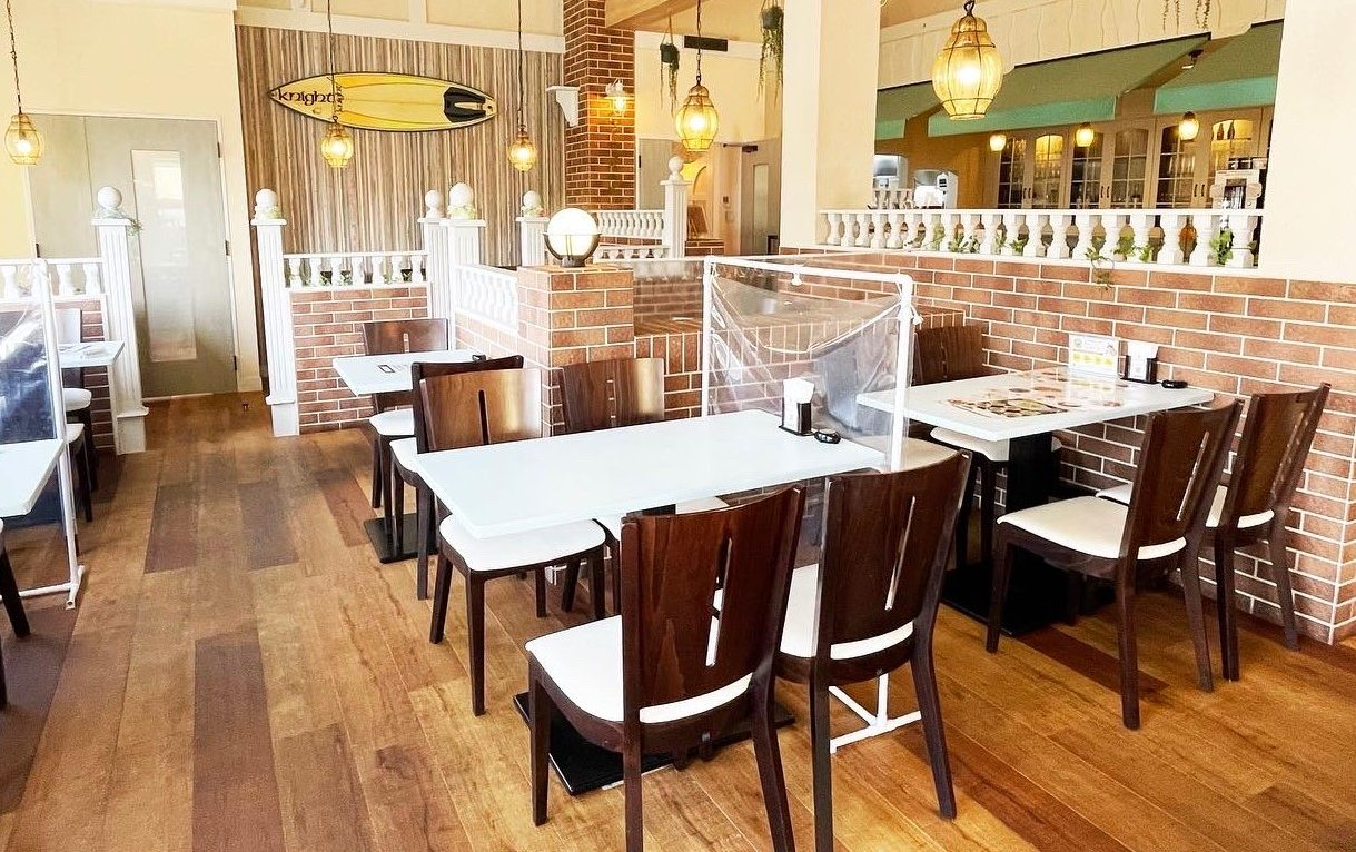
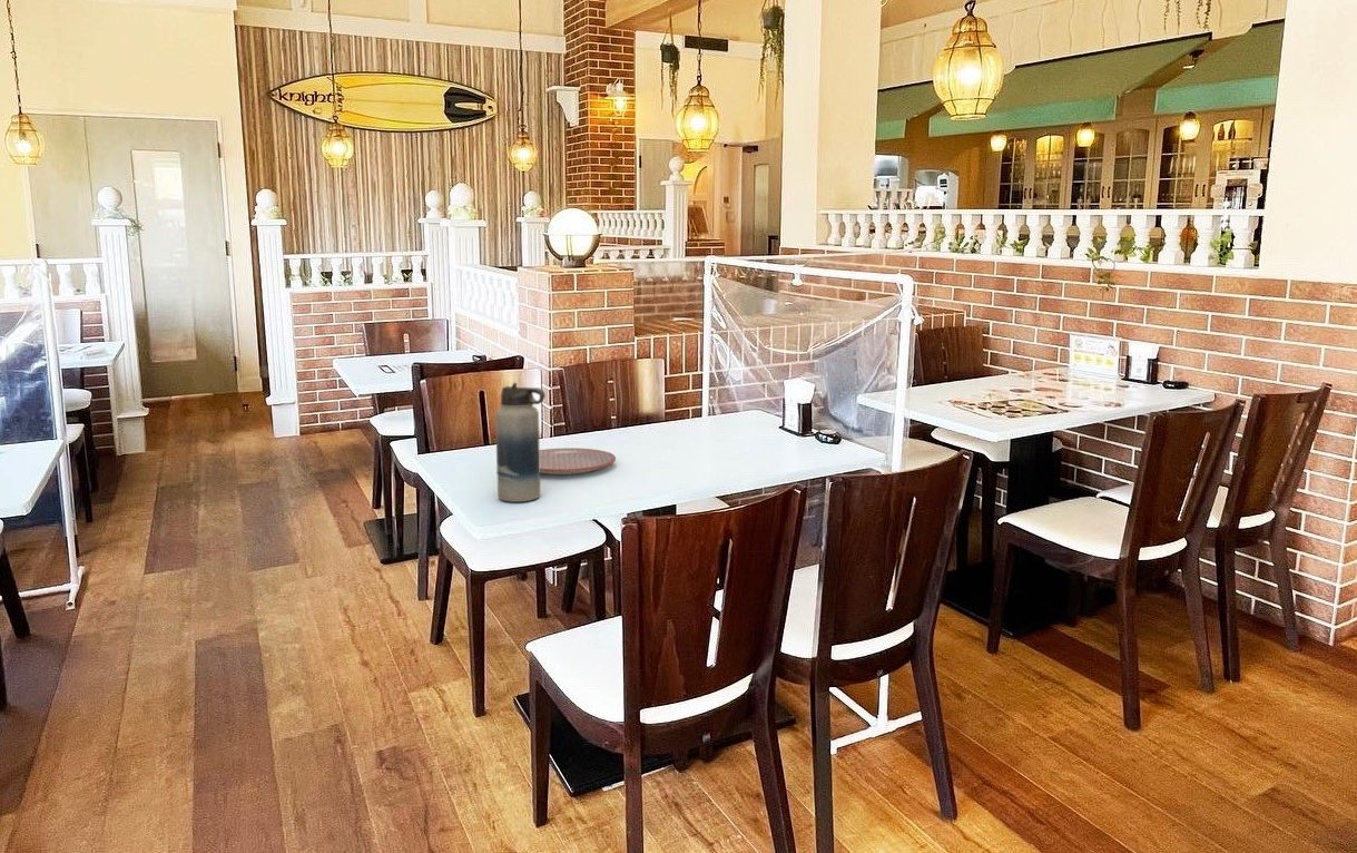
+ plate (564, 462)
+ water bottle (520, 441)
